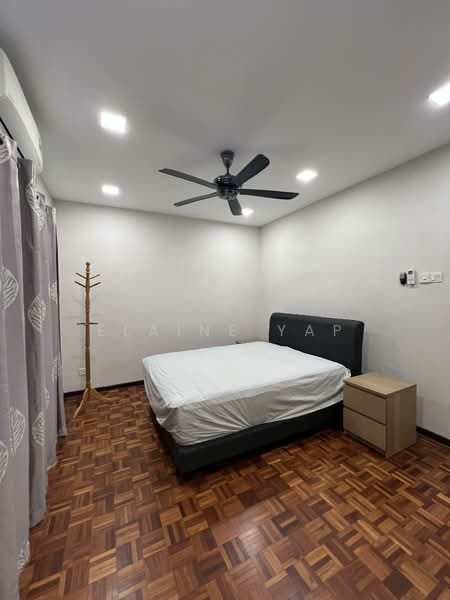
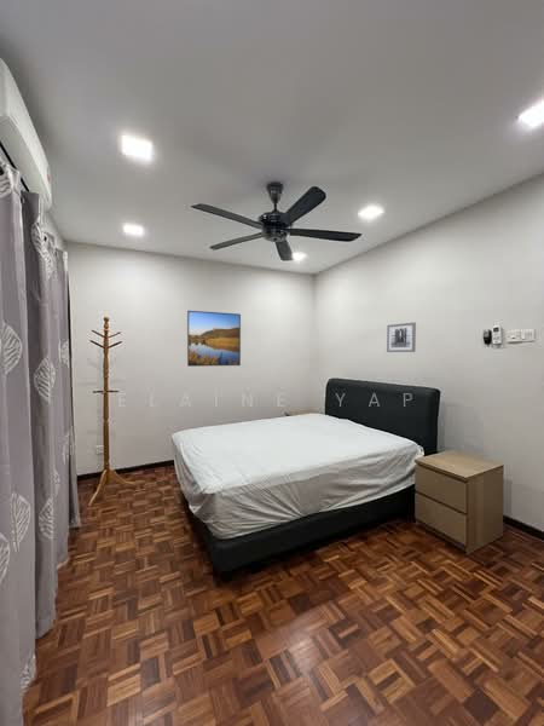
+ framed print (214, 339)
+ wall art (400, 338)
